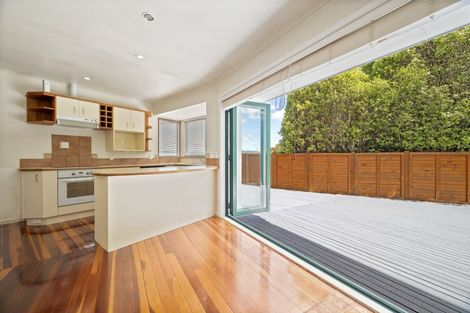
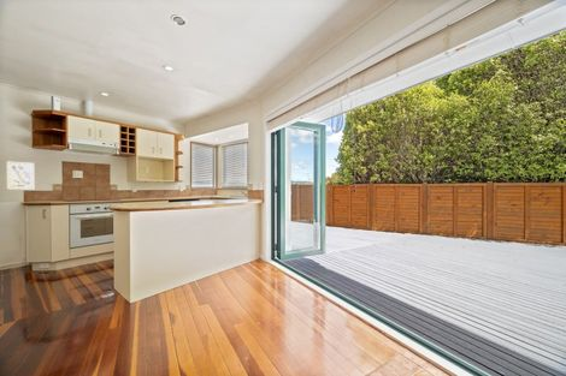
+ wall art (20, 175)
